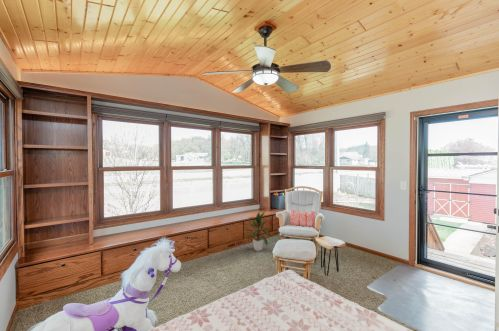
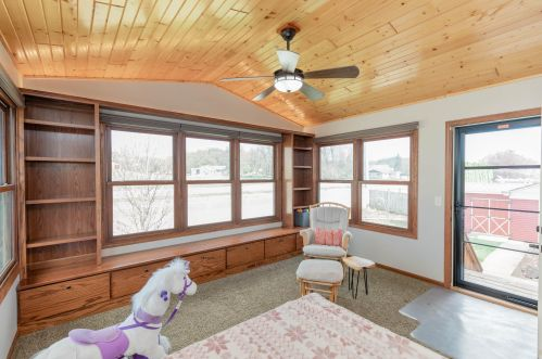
- indoor plant (258, 231)
